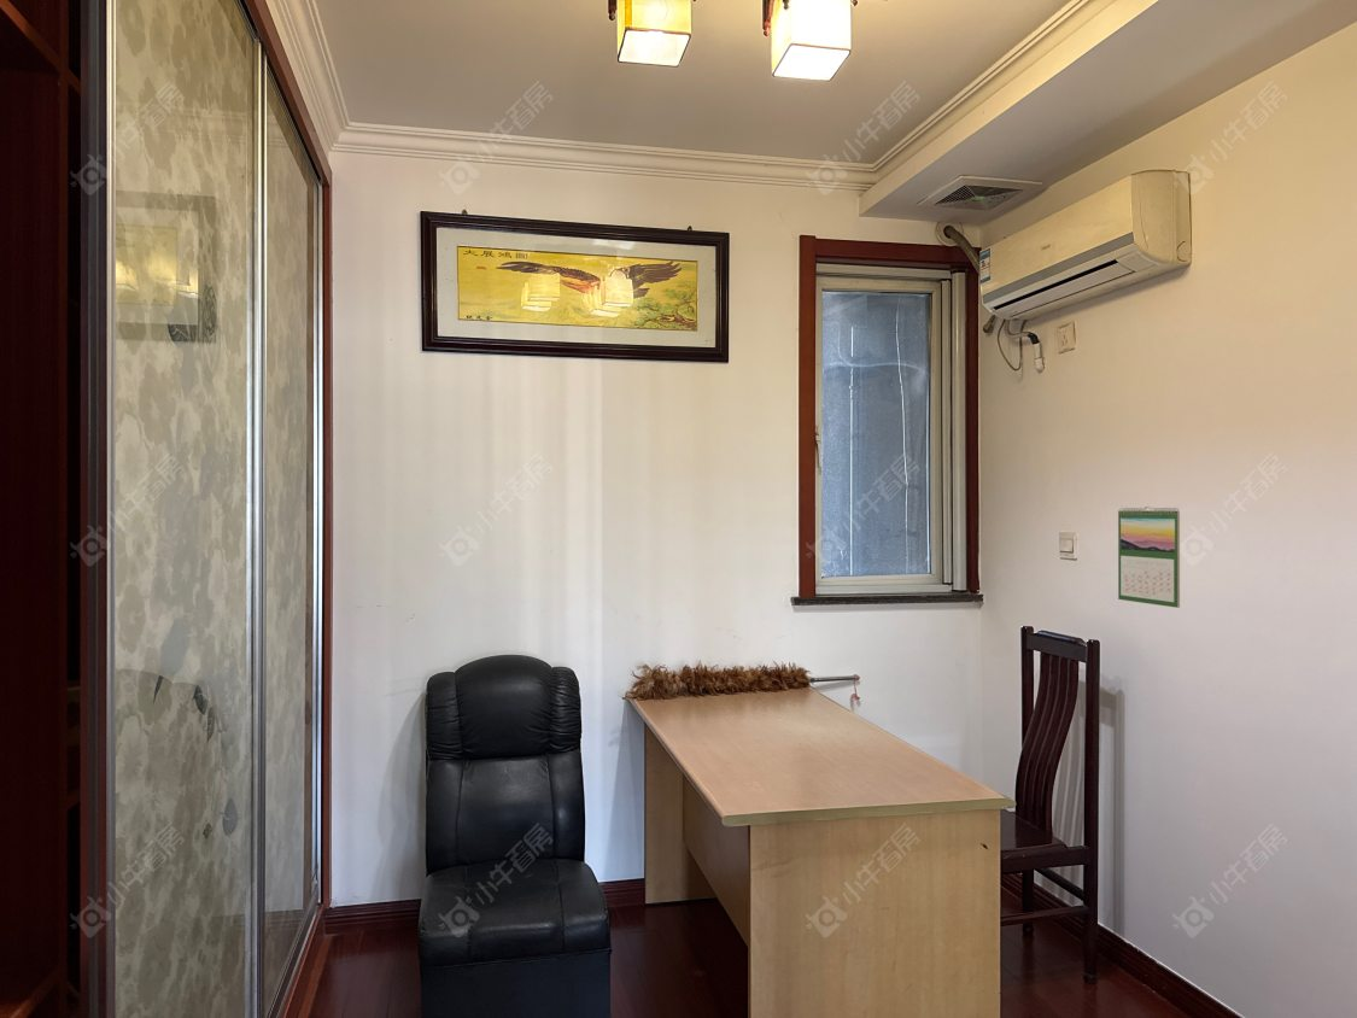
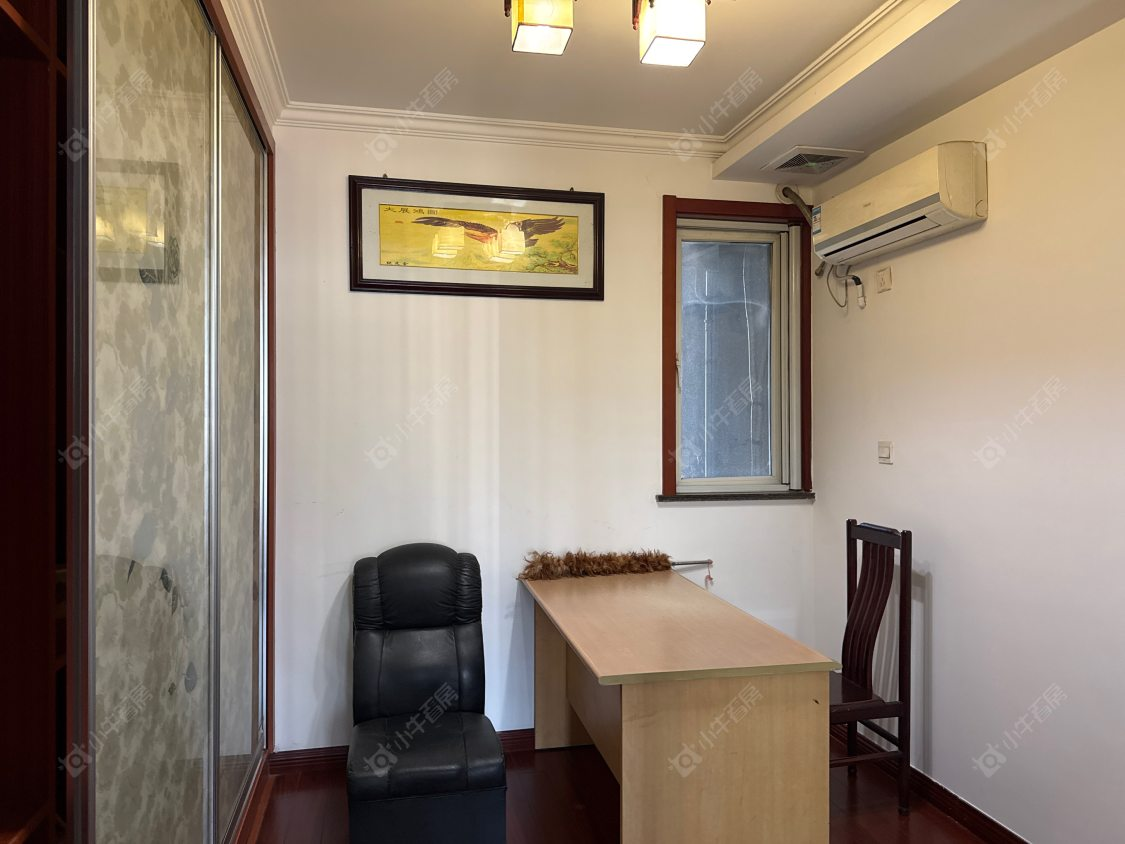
- calendar (1147, 554)
